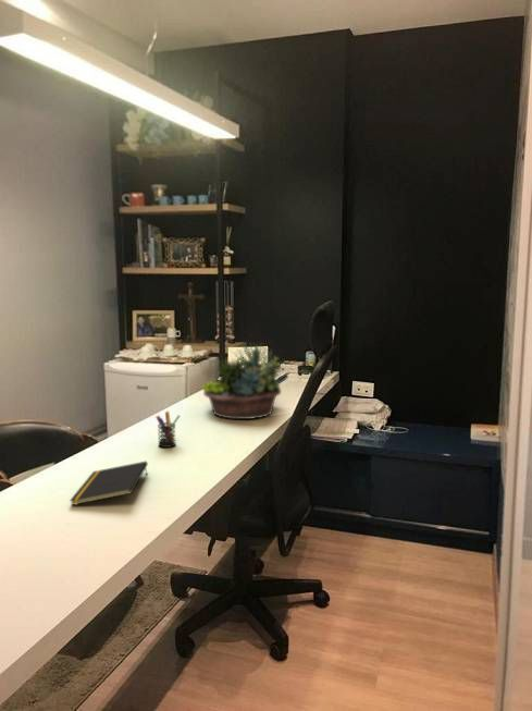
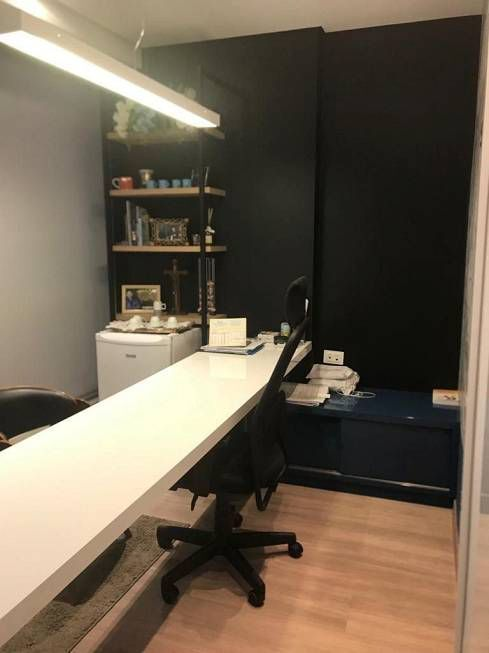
- succulent planter (242, 378)
- notepad (111, 481)
- pen holder (169, 427)
